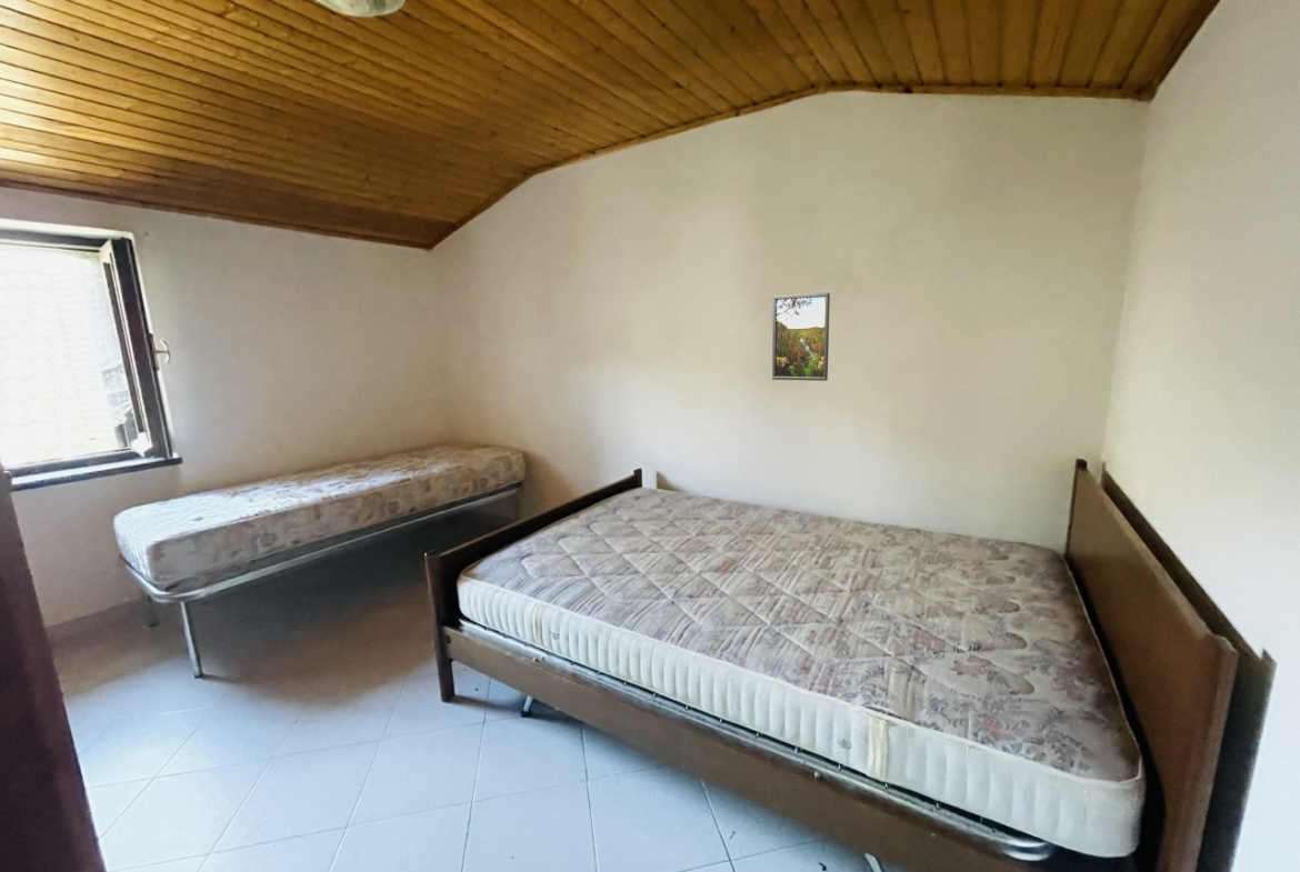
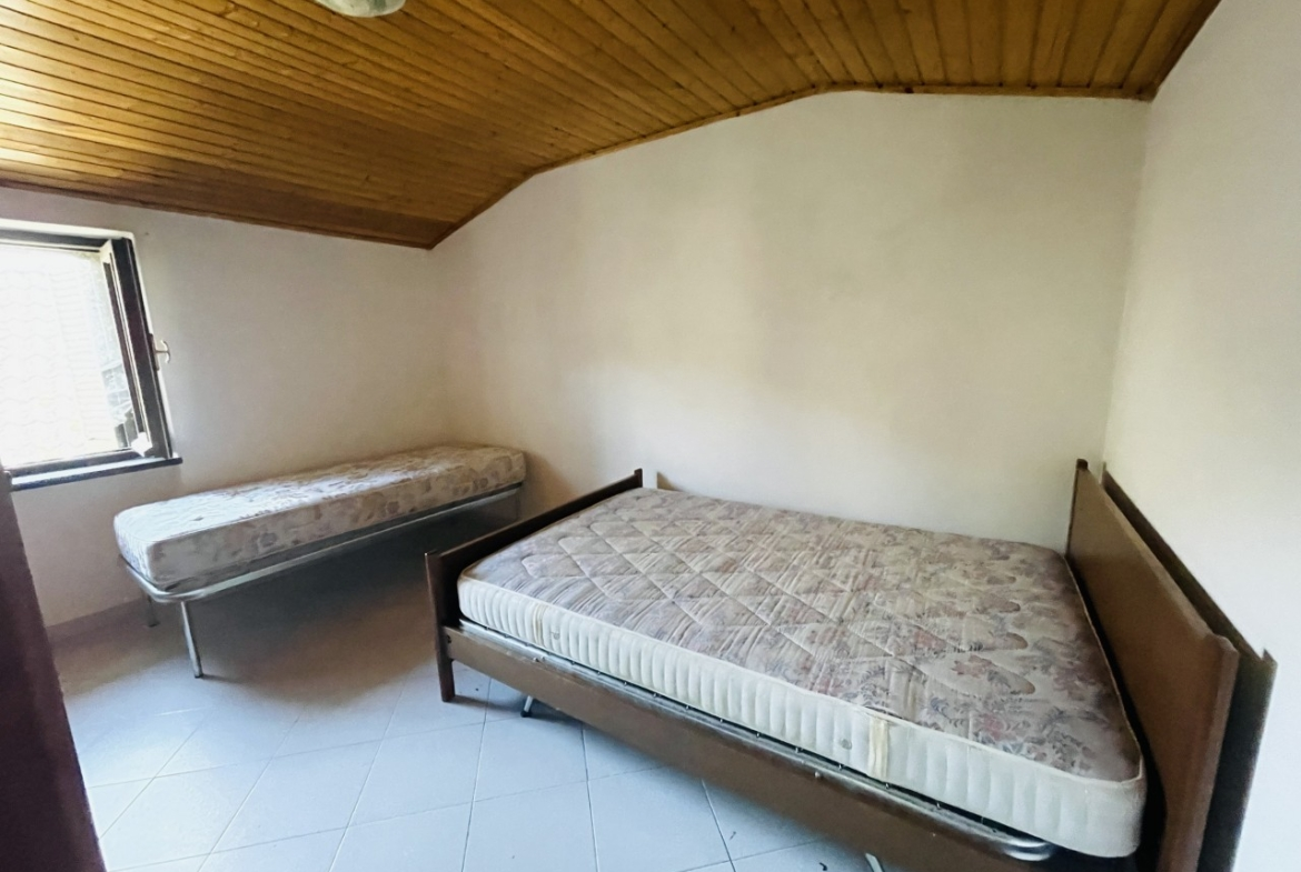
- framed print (800, 338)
